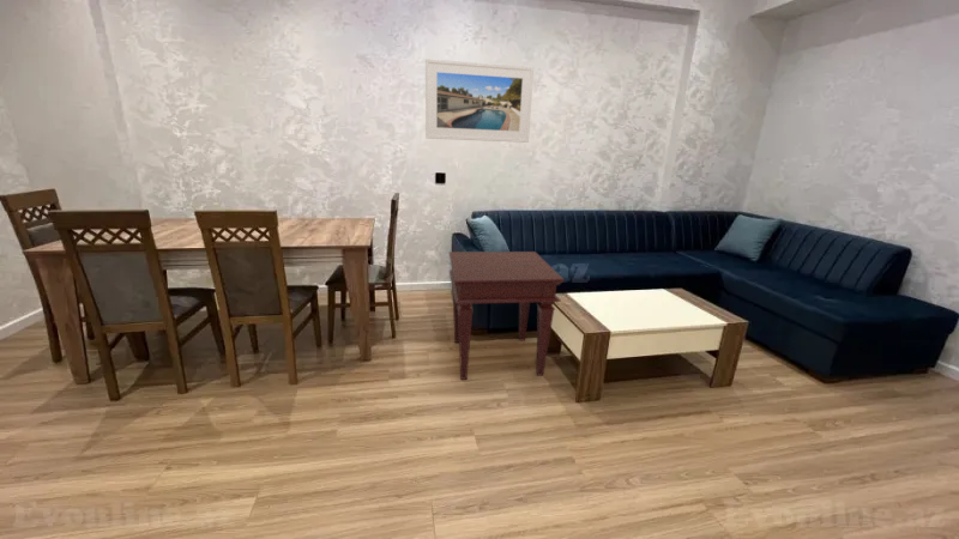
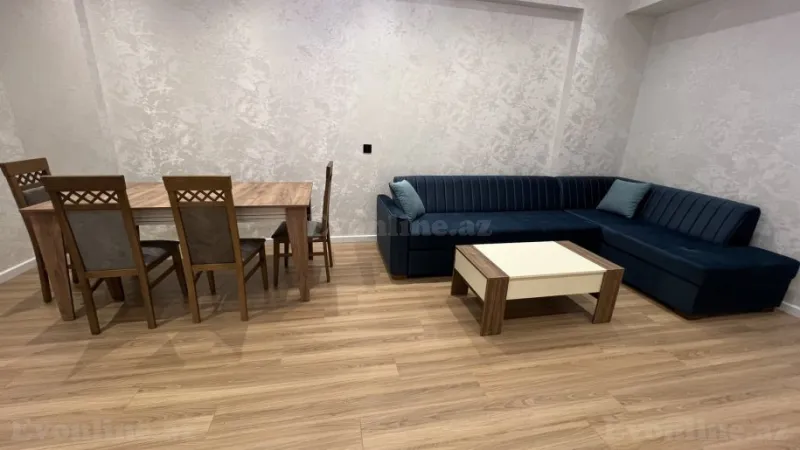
- side table (497, 302)
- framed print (480, 102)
